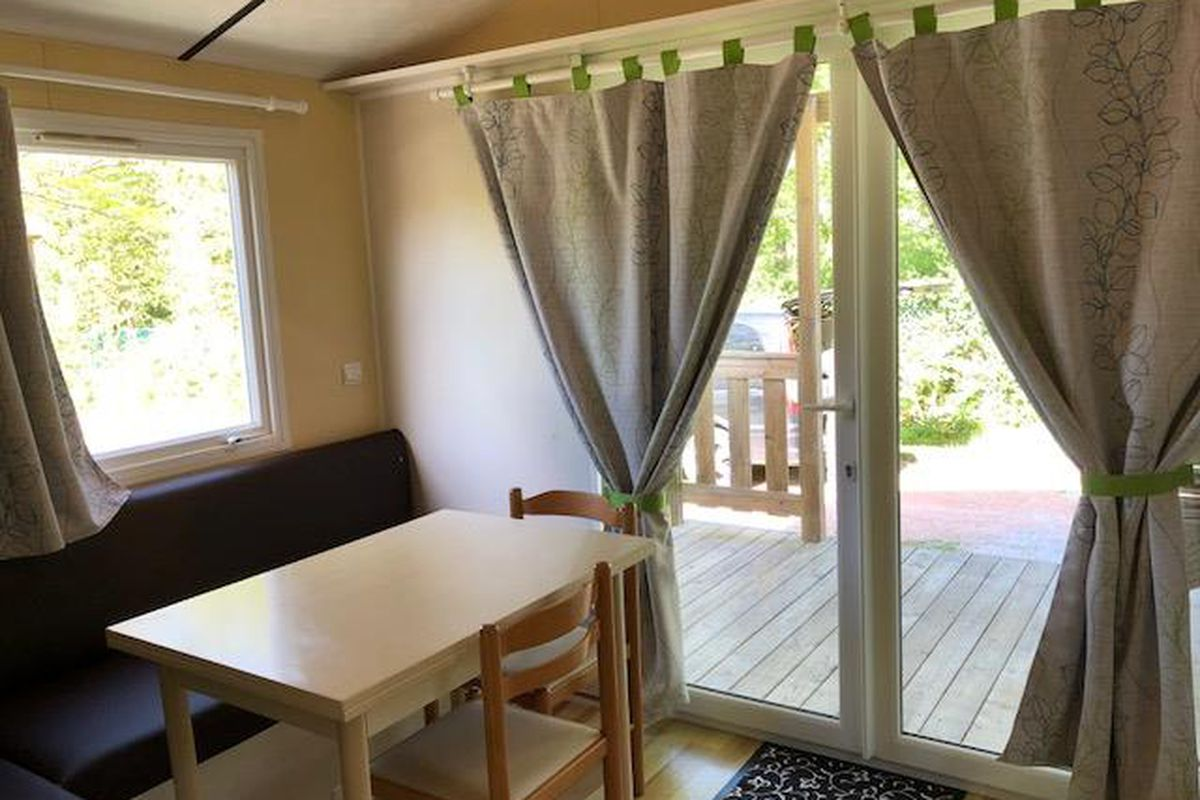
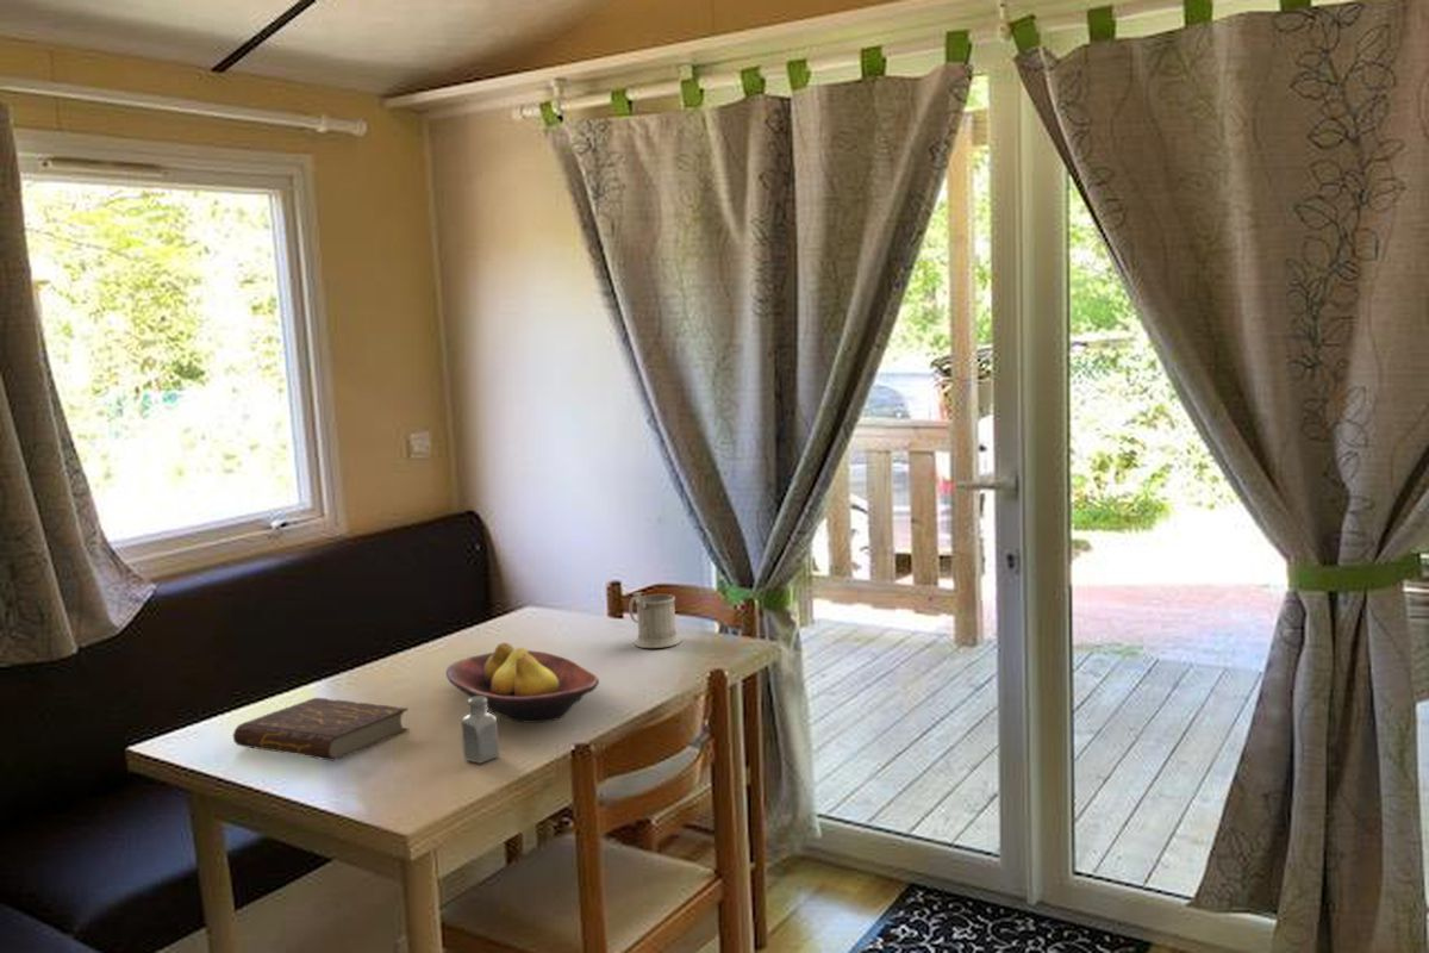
+ mug (649, 617)
+ book (322, 728)
+ fruit bowl (519, 675)
+ saltshaker (479, 728)
